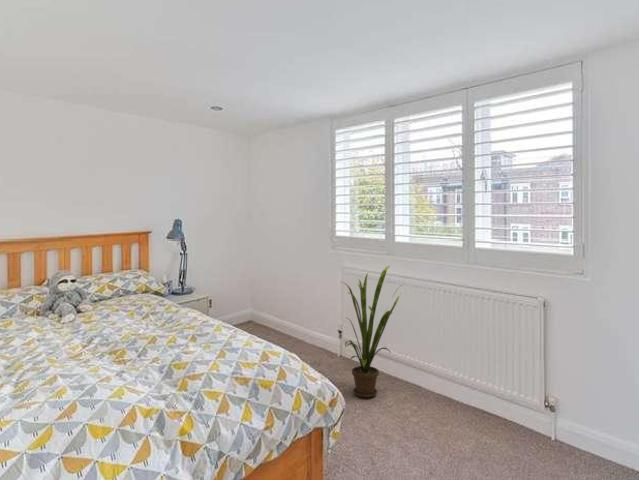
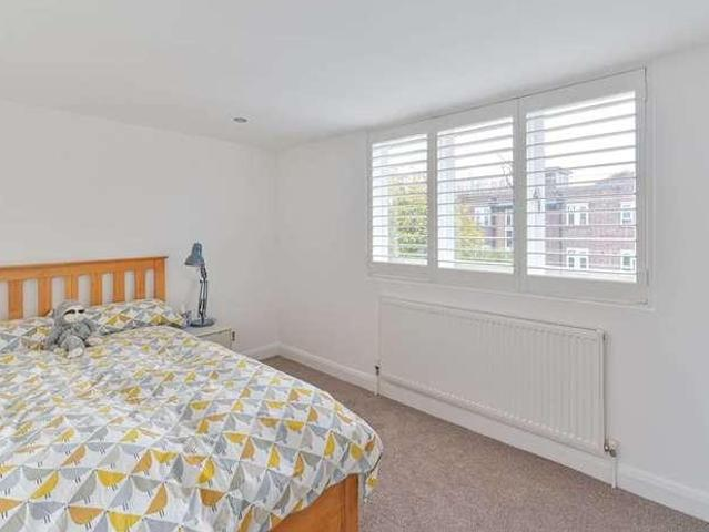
- house plant (366, 329)
